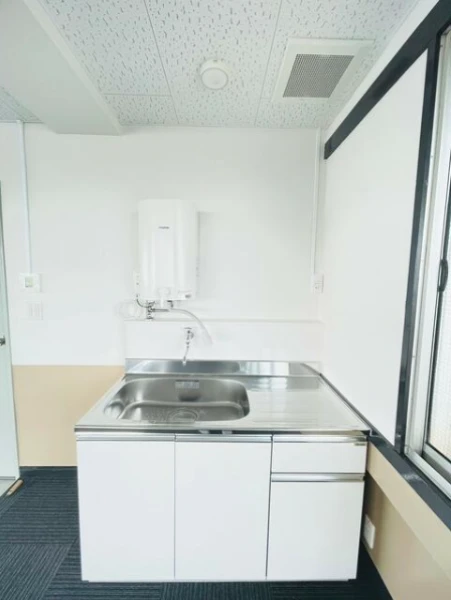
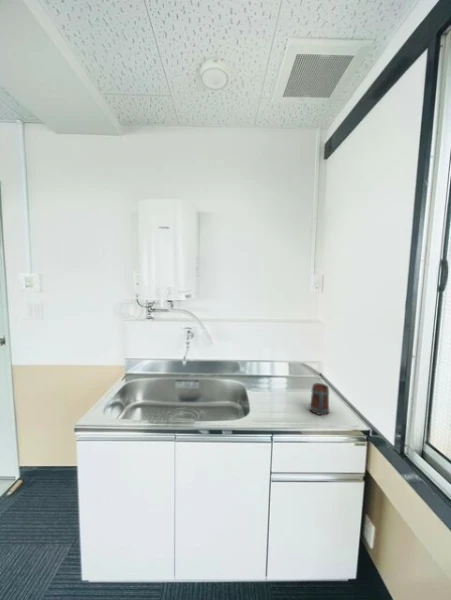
+ mug (320, 400)
